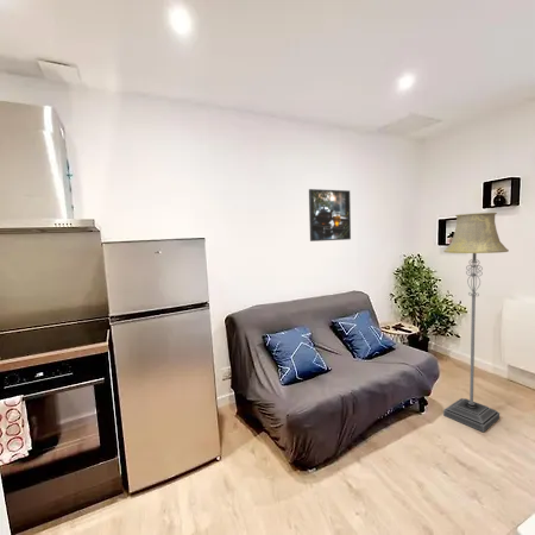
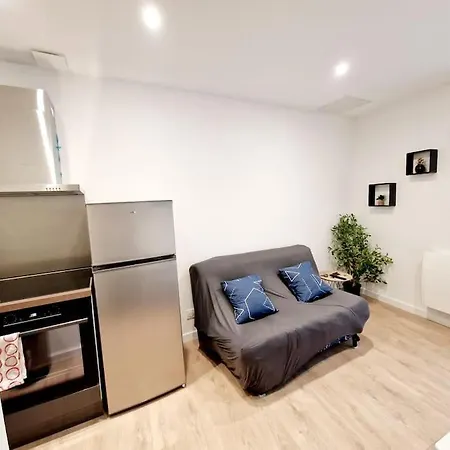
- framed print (331, 215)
- floor lamp (473, 317)
